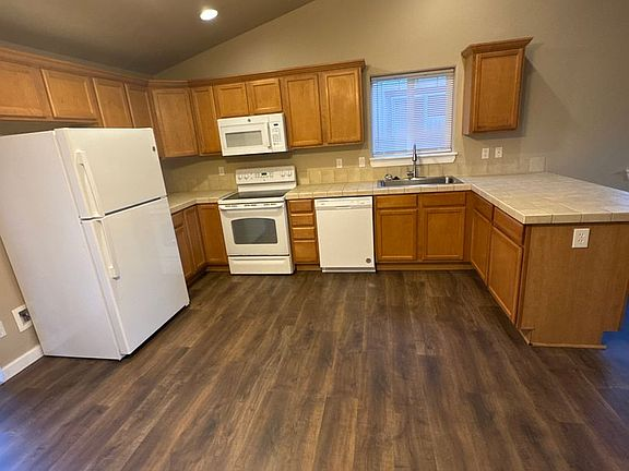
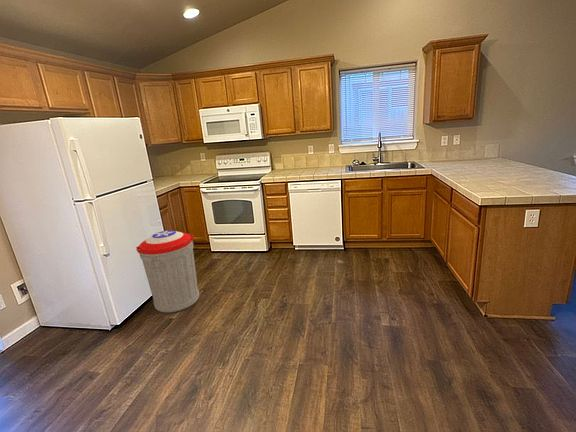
+ trash can (171, 268)
